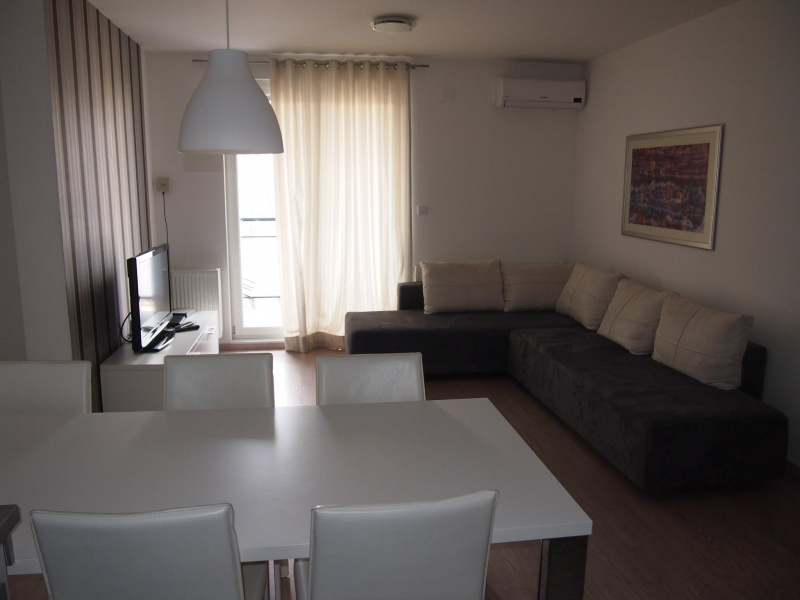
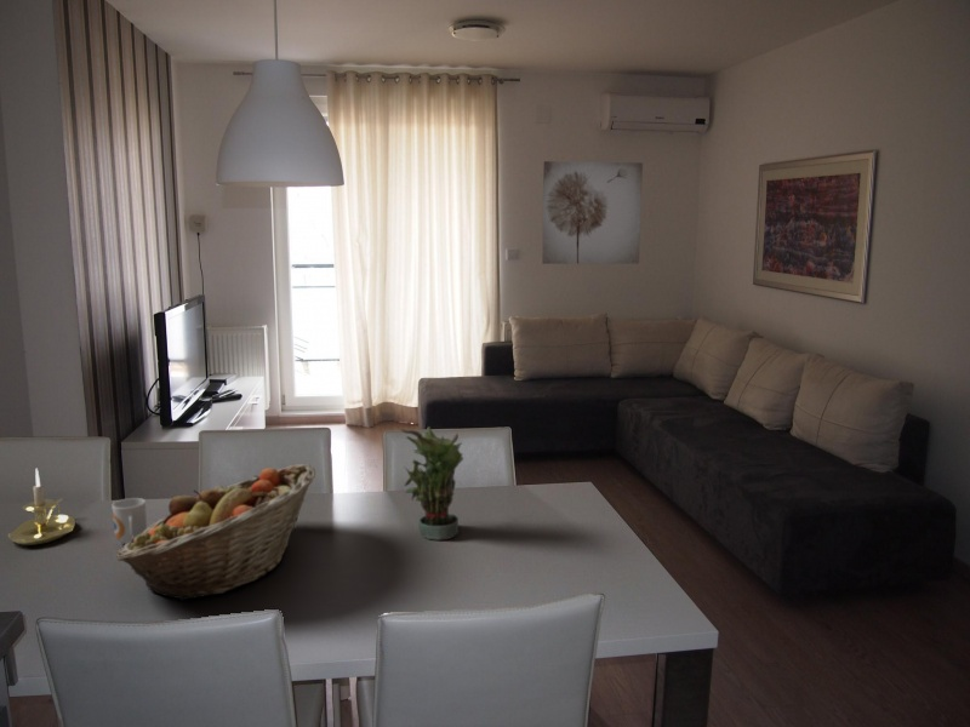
+ candle holder (41, 499)
+ fruit basket (224, 522)
+ mug (129, 522)
+ wall art (592, 213)
+ potted plant (429, 479)
